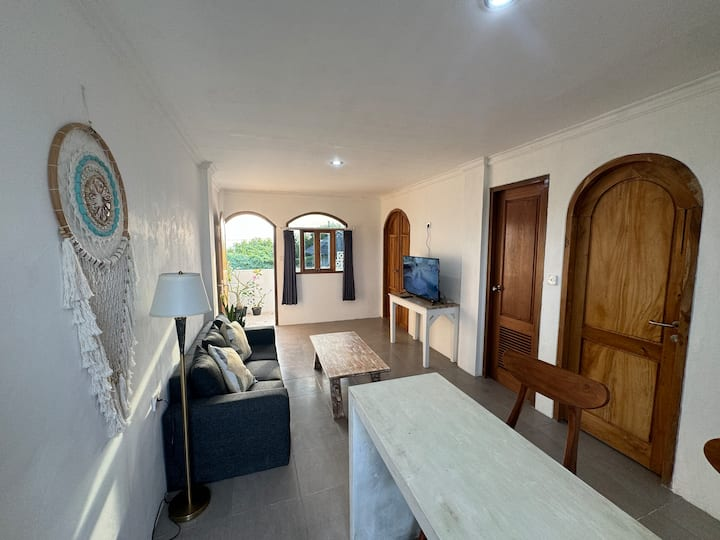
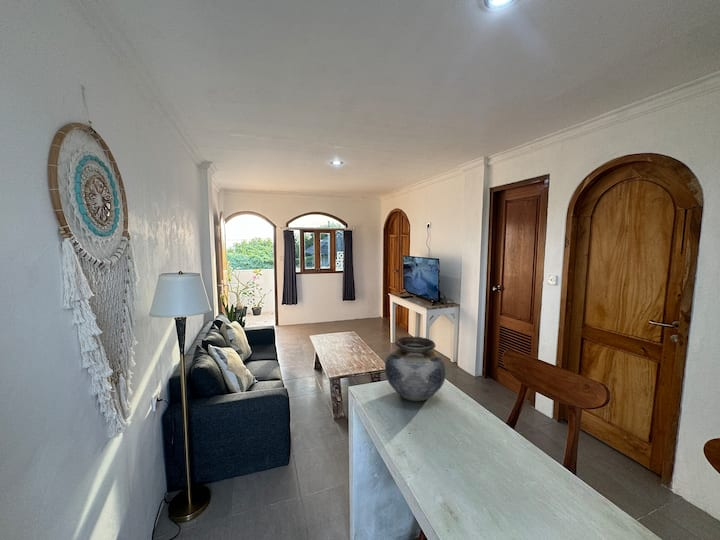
+ vase (414, 368)
